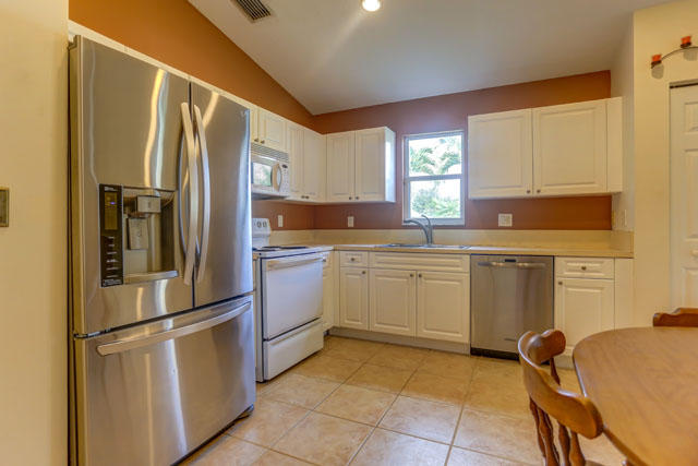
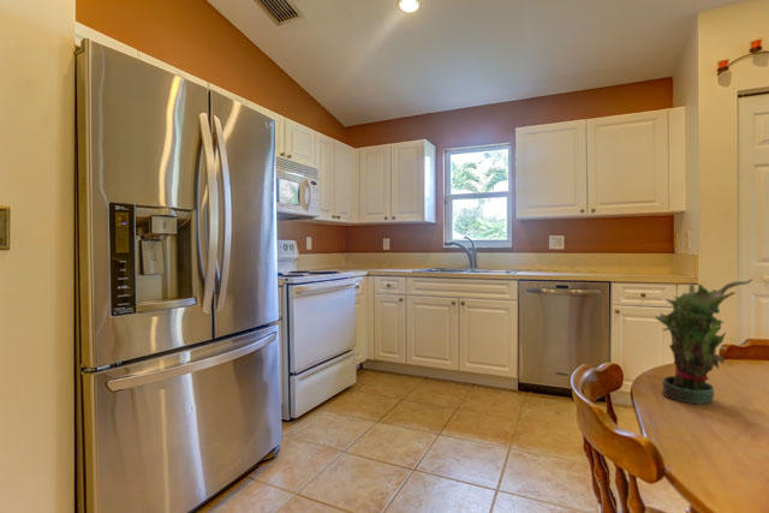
+ potted plant (701, 339)
